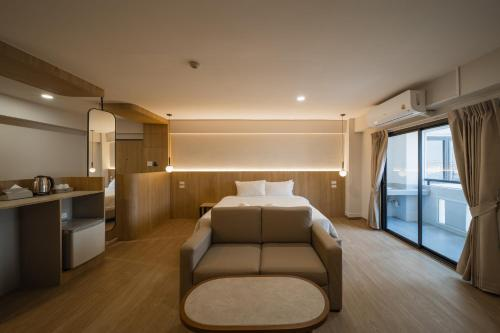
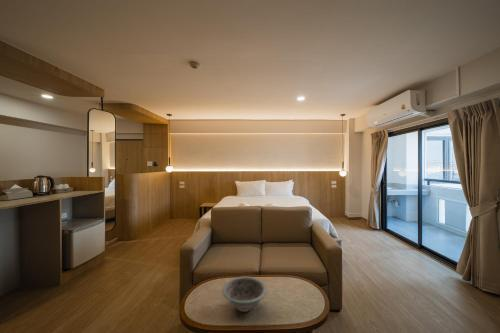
+ decorative bowl (244, 296)
